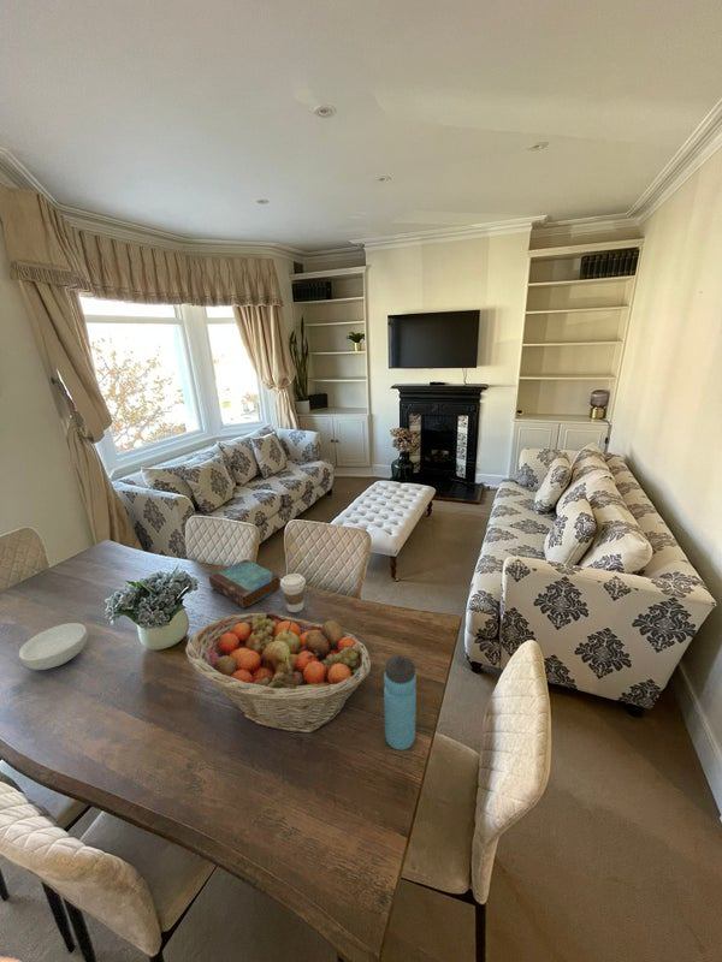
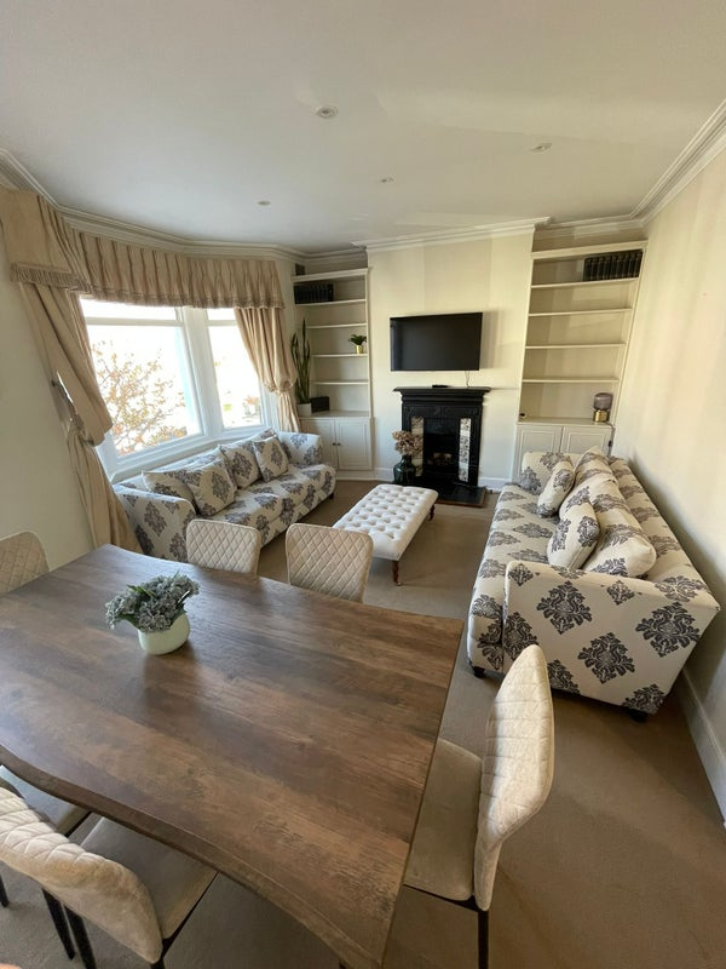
- book (244, 581)
- water bottle (400, 699)
- cereal bowl (55, 648)
- fruit basket (280, 659)
- coffee cup (294, 593)
